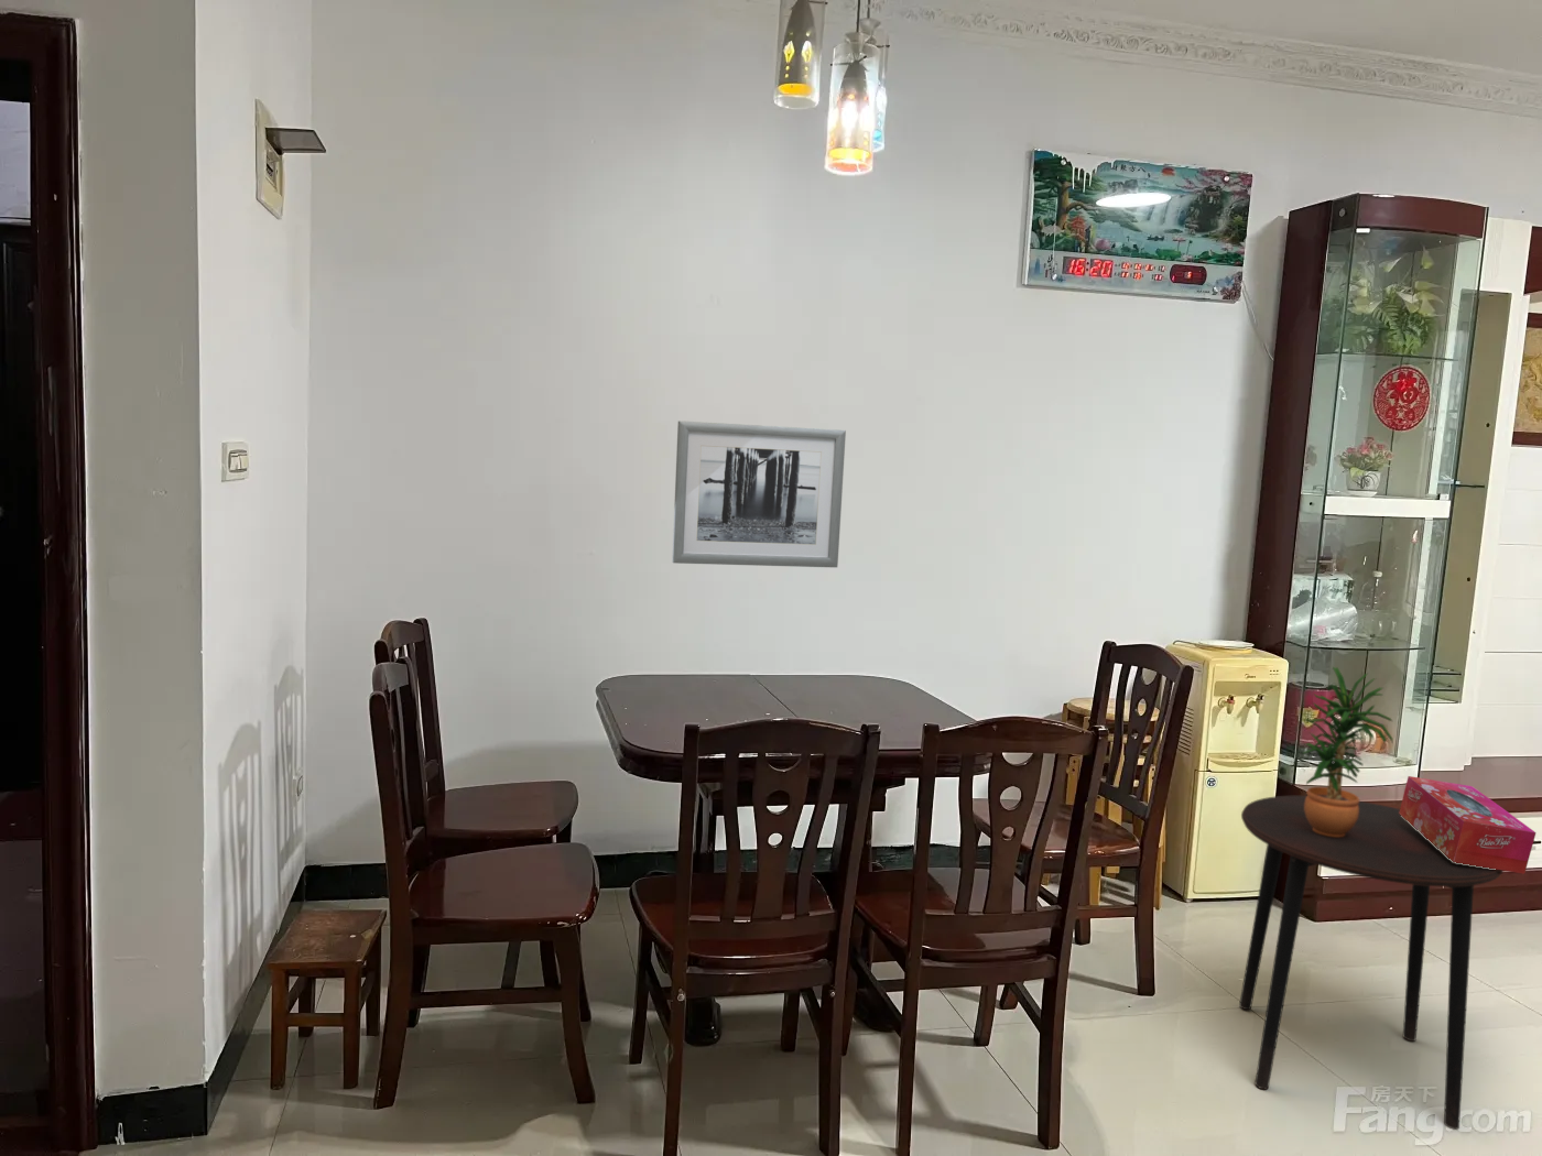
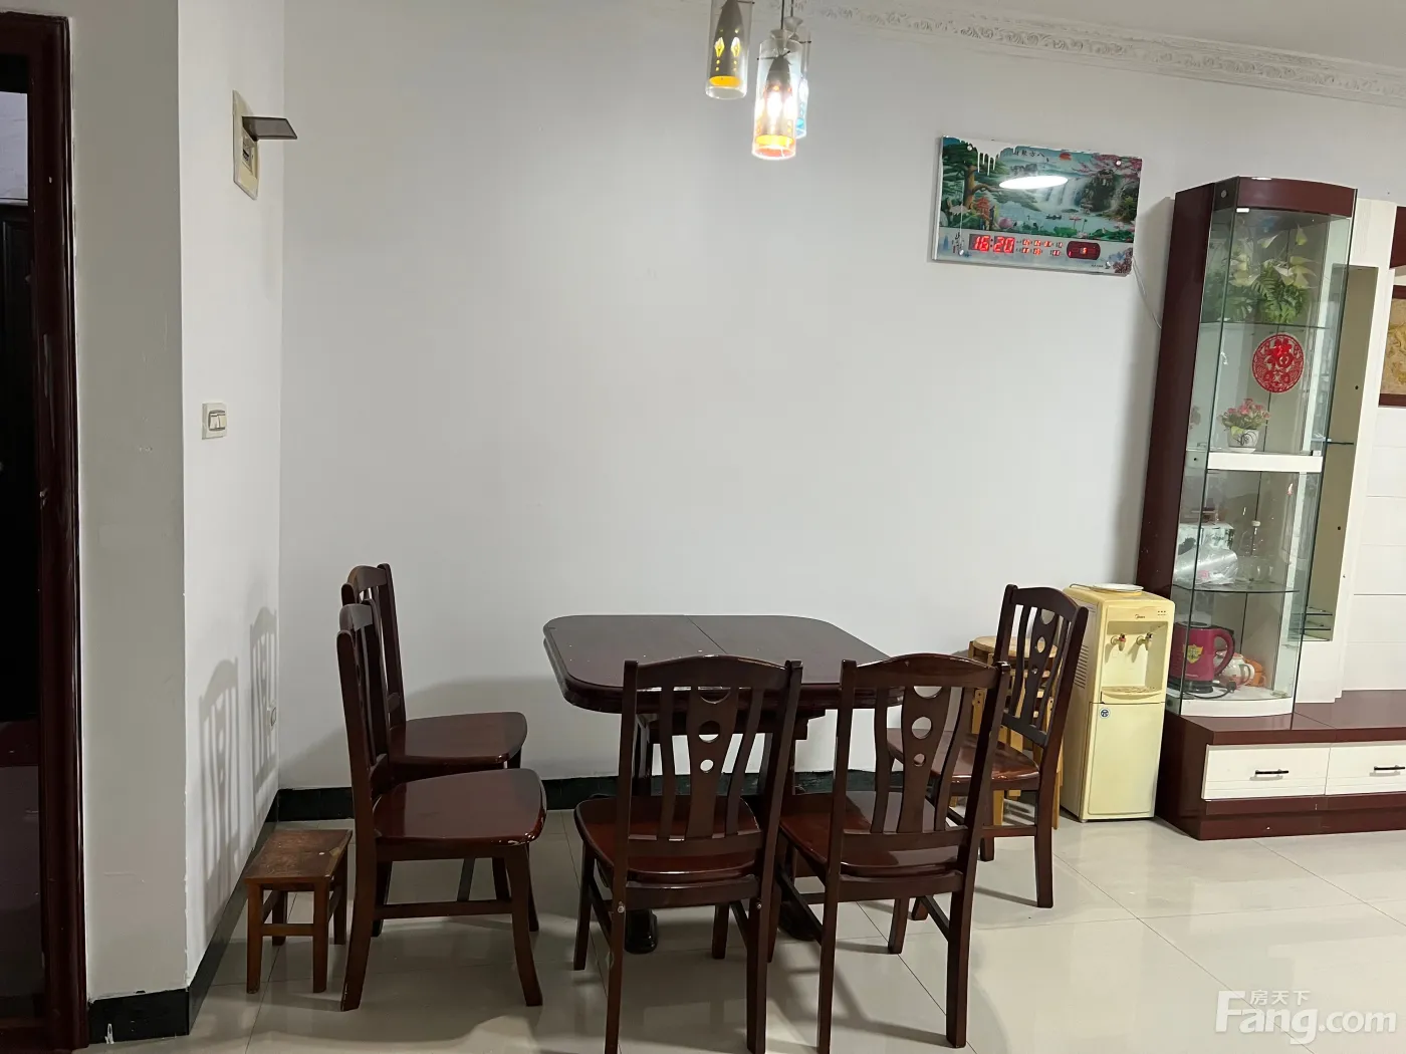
- potted plant (1344, 754)
- side table (1407, 953)
- tissue box (1459, 827)
- wall art (759, 495)
